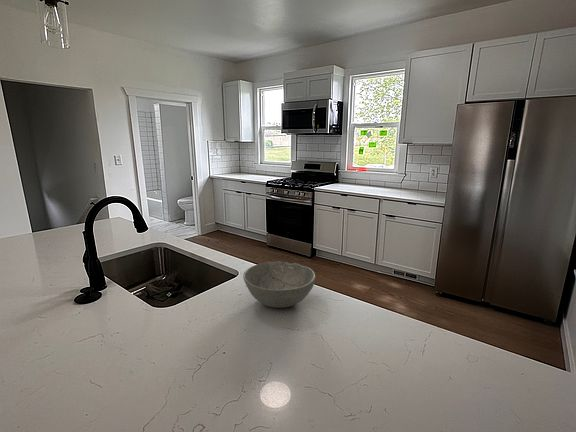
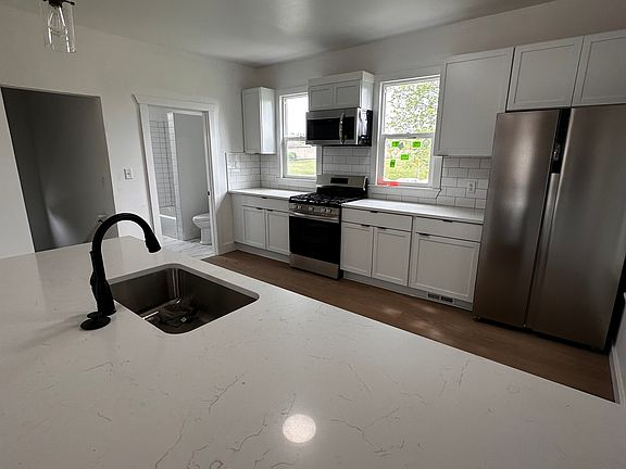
- bowl (279, 288)
